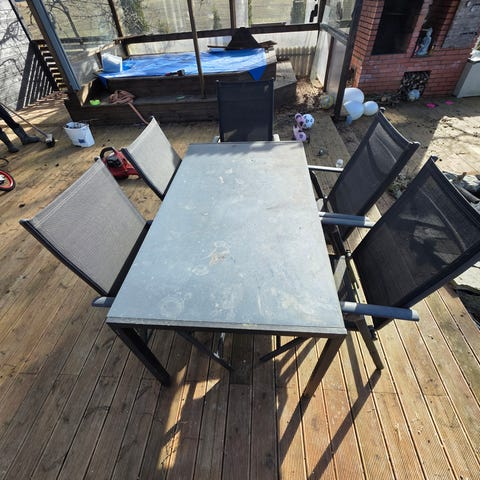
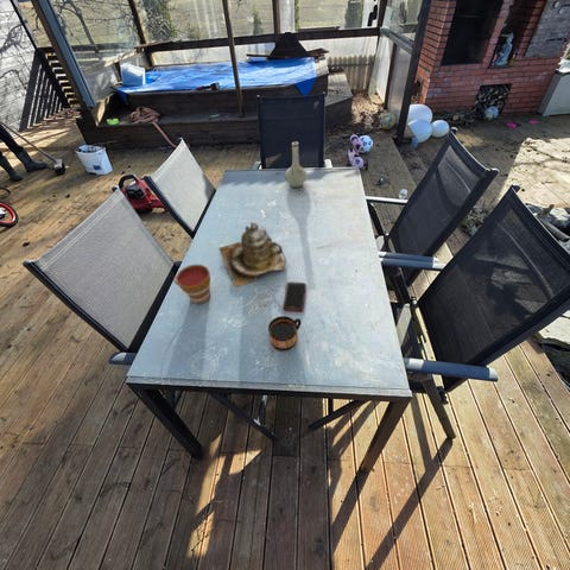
+ cell phone (294, 296)
+ vase (296, 164)
+ cup (194, 286)
+ cup (285, 334)
+ teapot (249, 242)
